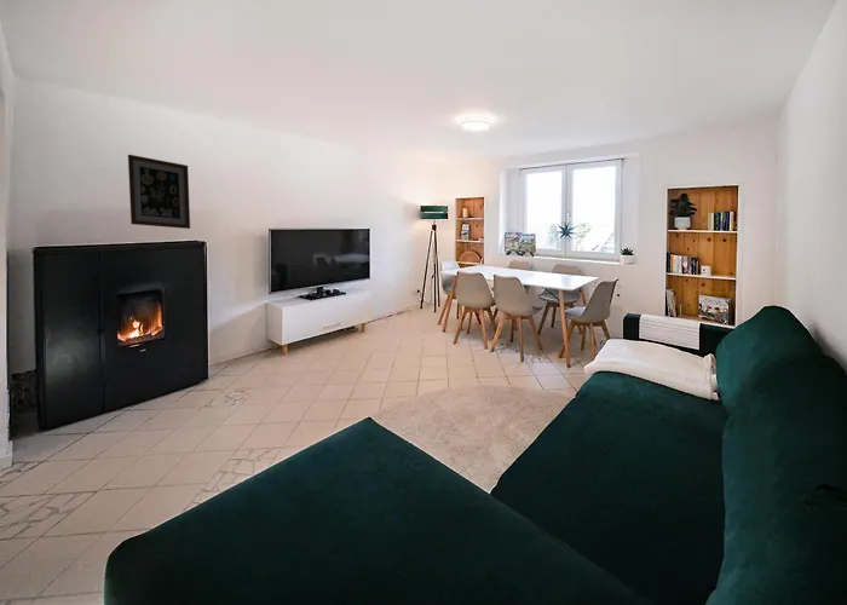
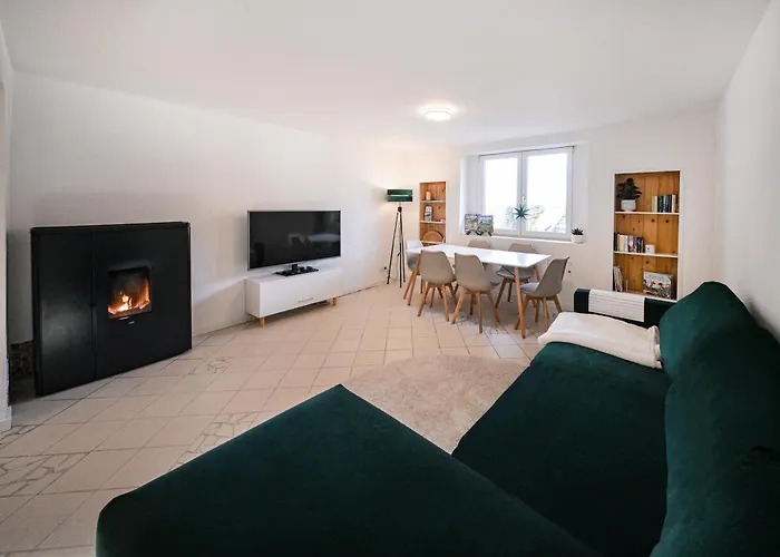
- wall art (160, 194)
